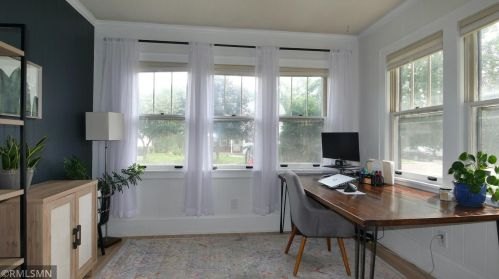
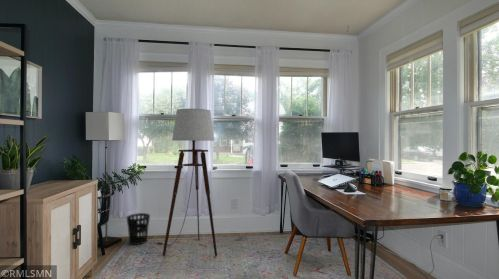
+ wastebasket (138, 229)
+ floor lamp (191, 180)
